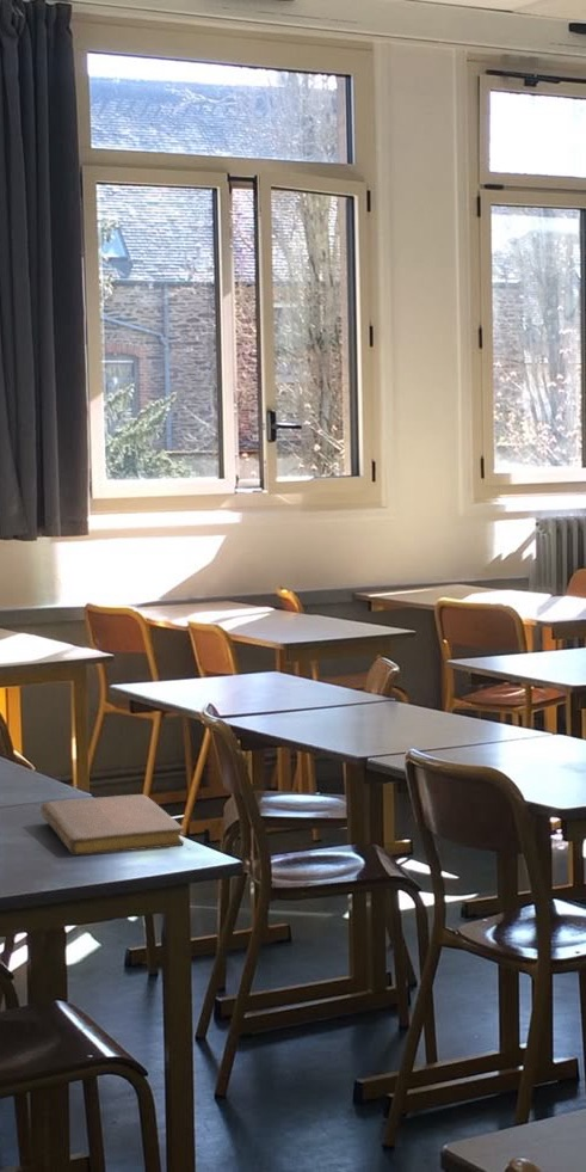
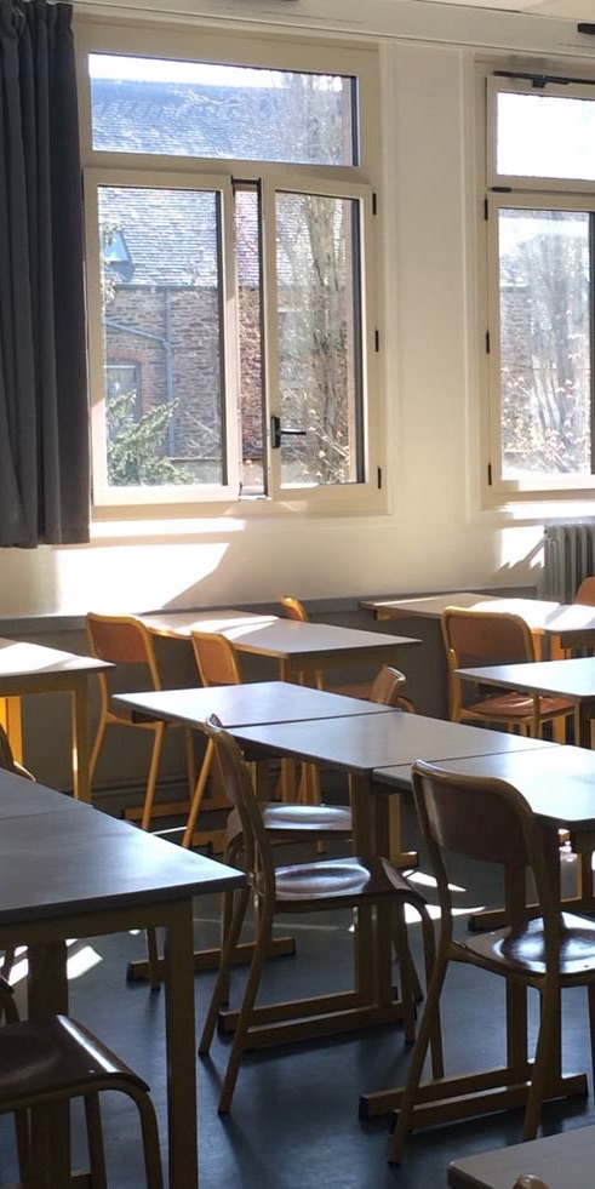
- notebook (110, 823)
